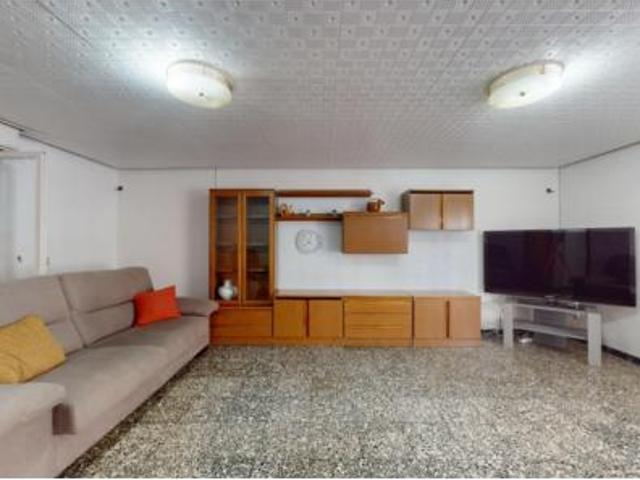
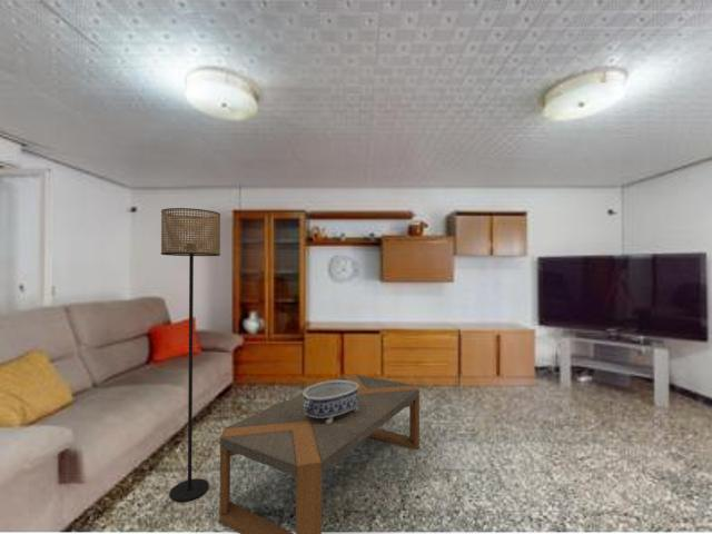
+ coffee table (335, 439)
+ decorative bowl (330, 399)
+ floor lamp (190, 350)
